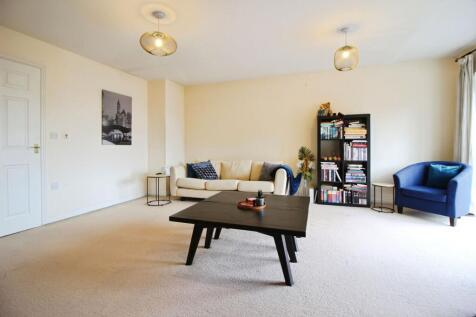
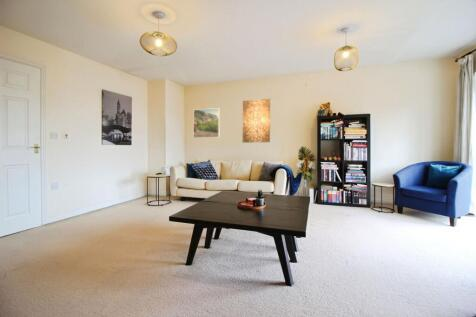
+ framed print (206, 123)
+ wall art (256, 121)
